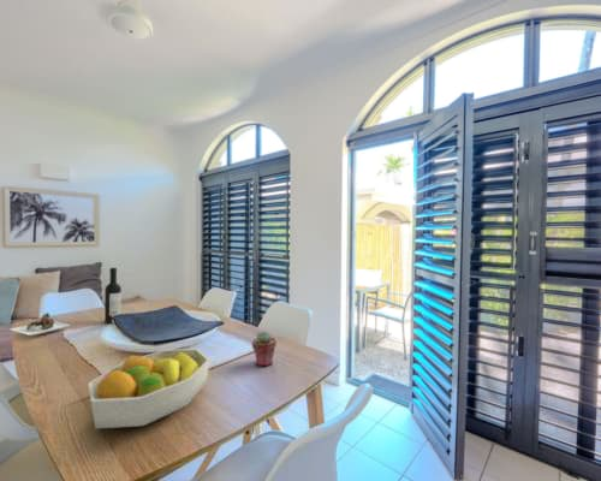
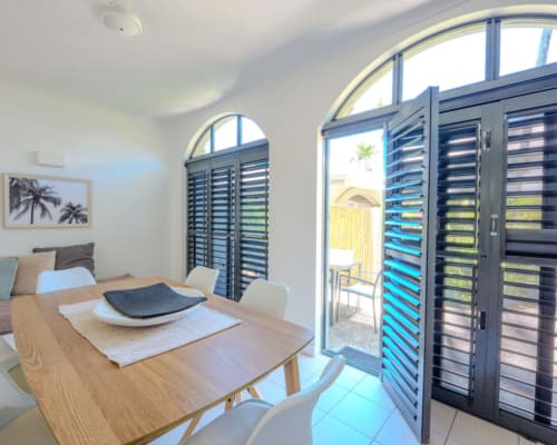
- wine bottle (65, 323)
- potted succulent (263, 346)
- fruit bowl (154, 379)
